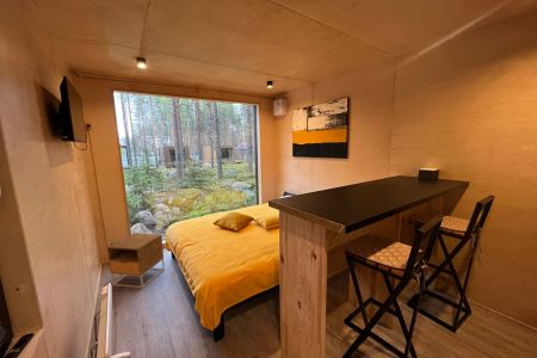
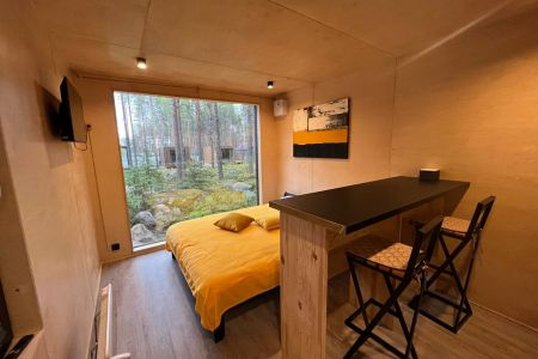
- nightstand (137, 259)
